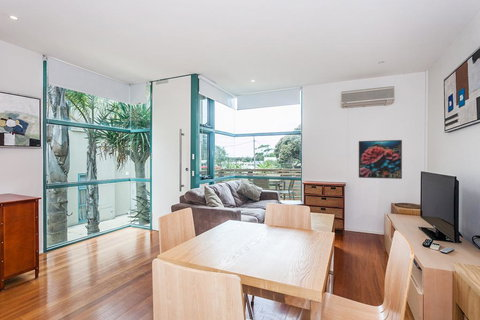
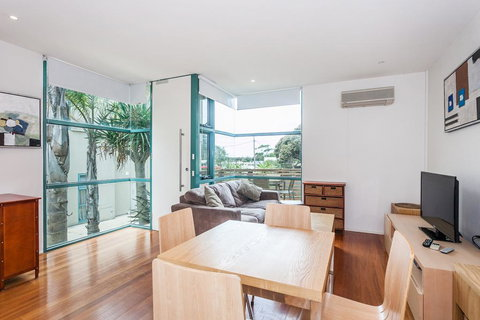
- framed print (379, 159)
